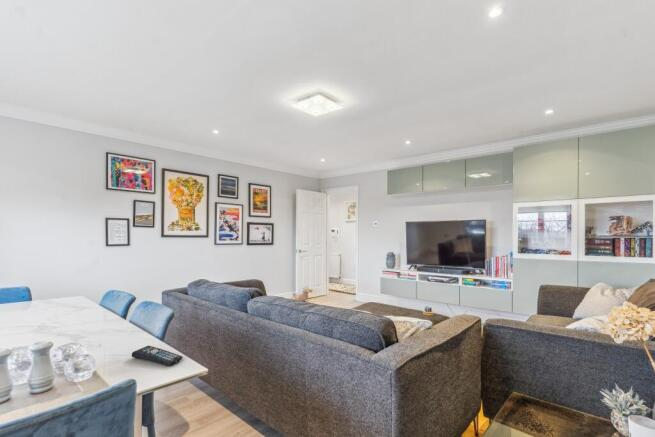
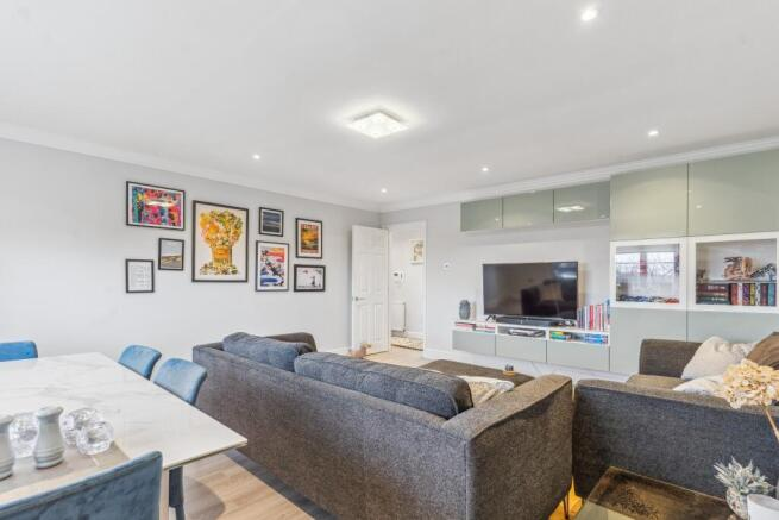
- remote control (156, 355)
